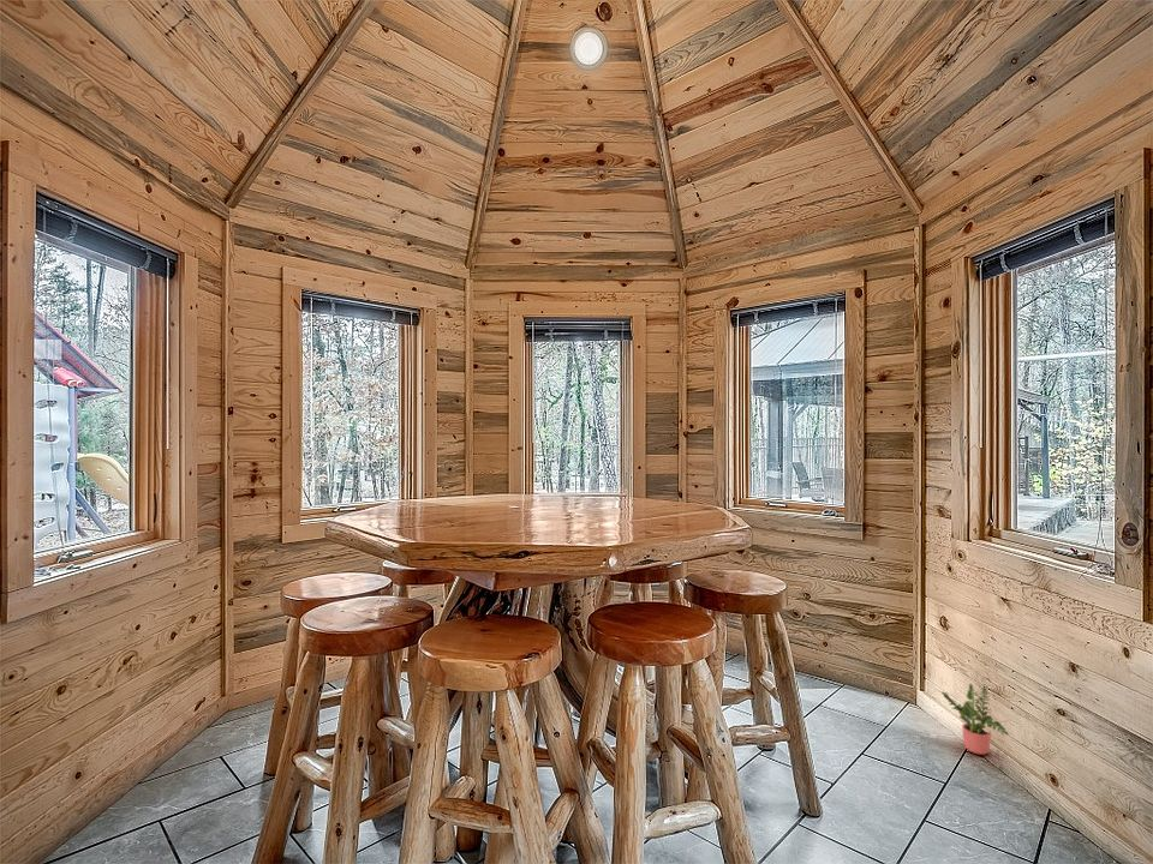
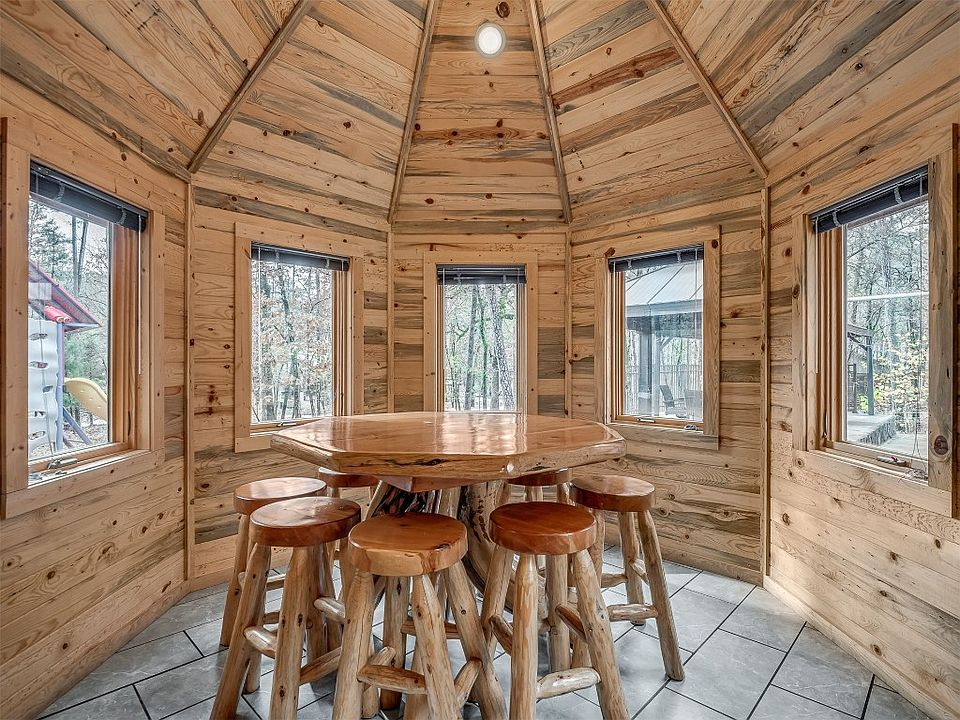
- potted plant (978, 722)
